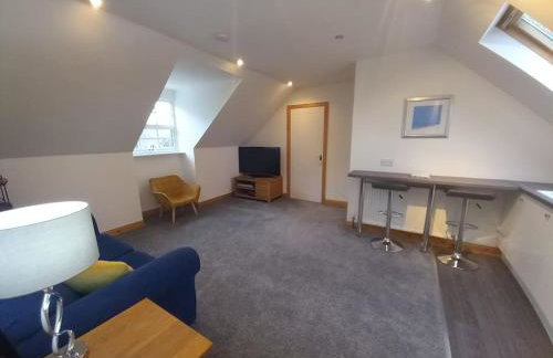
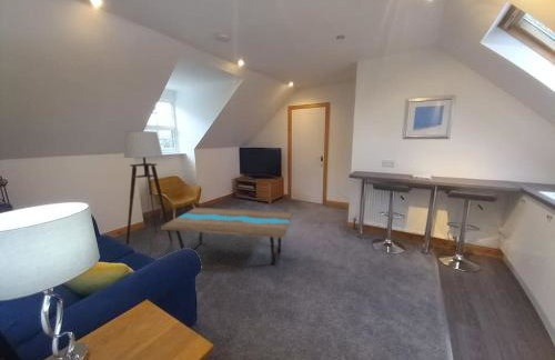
+ floor lamp (147, 189)
+ coffee table (232, 233)
